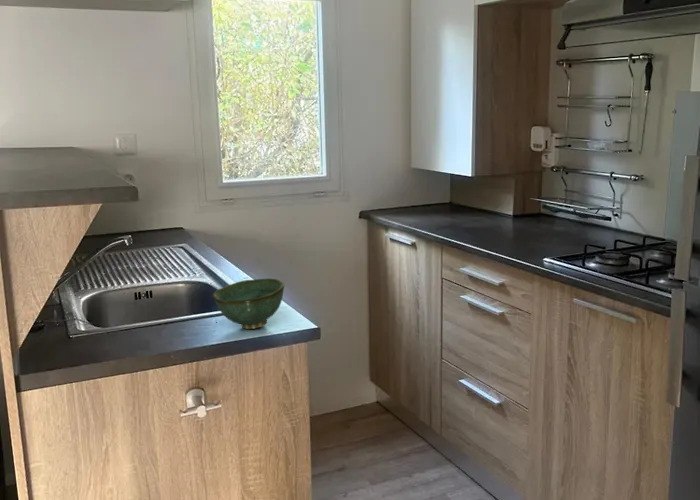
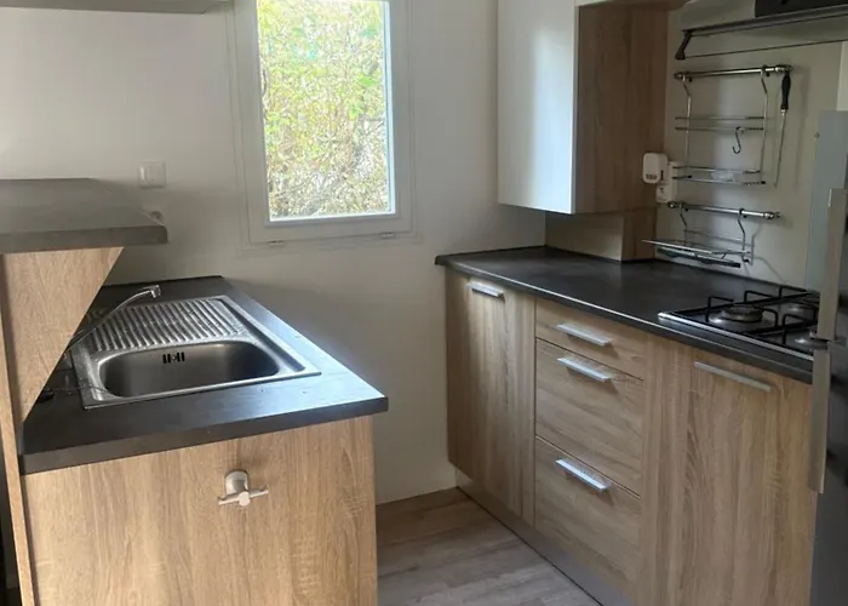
- bowl (249, 306)
